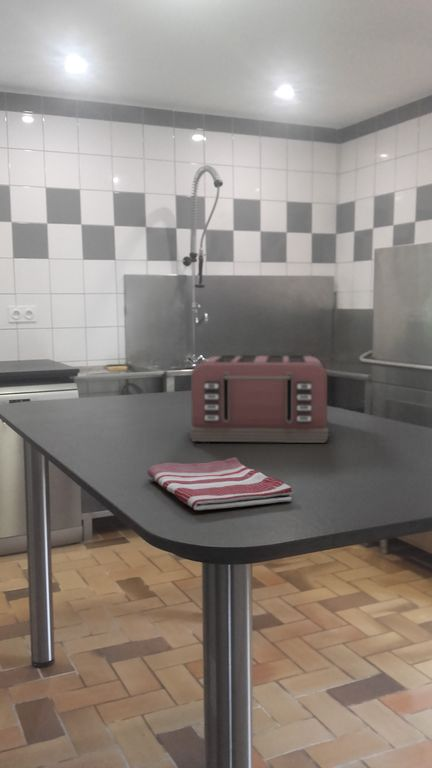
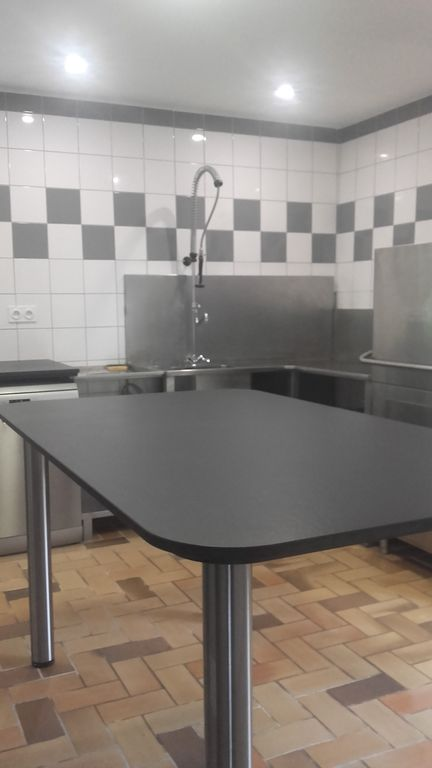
- dish towel (216, 481)
- toaster (260, 395)
